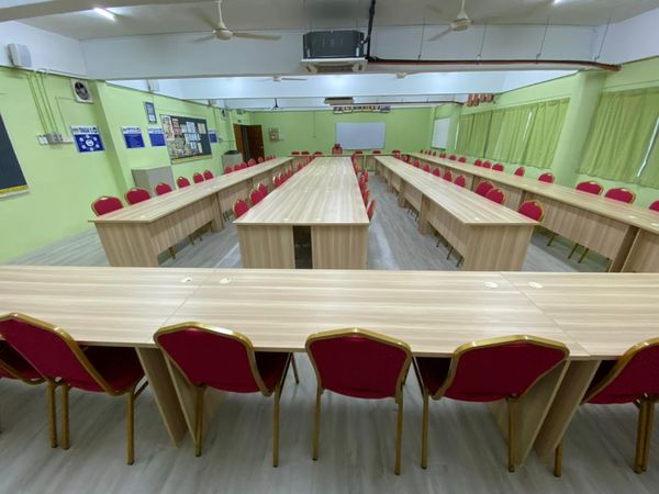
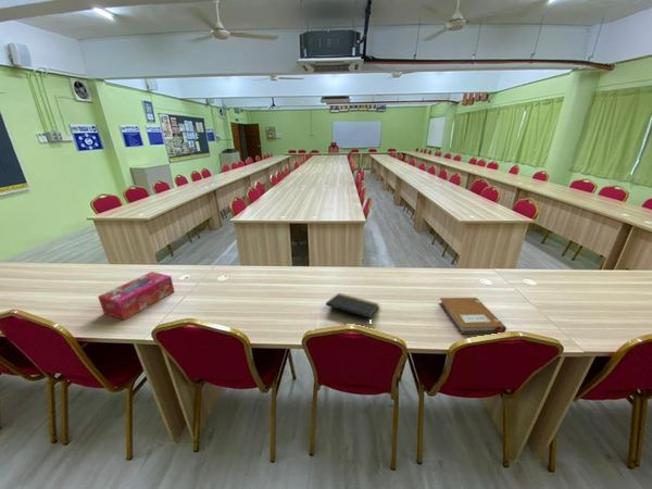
+ notepad (352, 304)
+ tissue box (139, 293)
+ notebook (471, 314)
